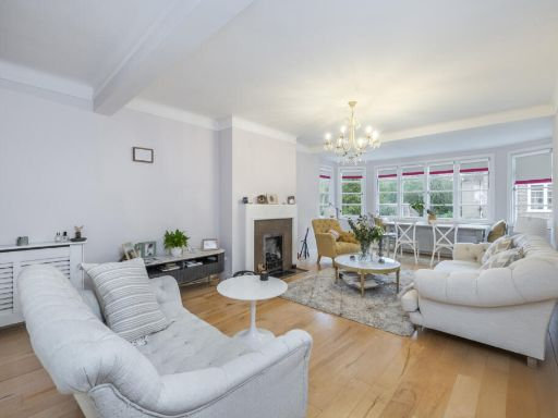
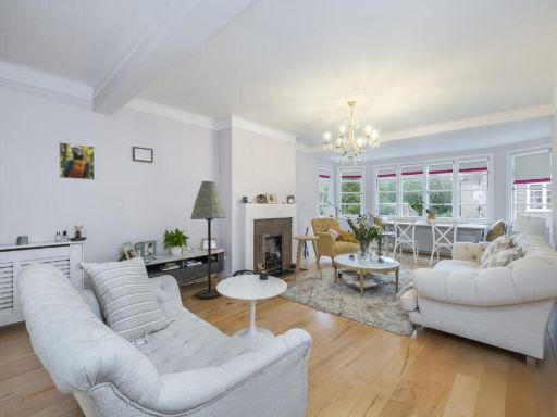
+ side table (300, 255)
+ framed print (77, 161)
+ floor lamp (209, 237)
